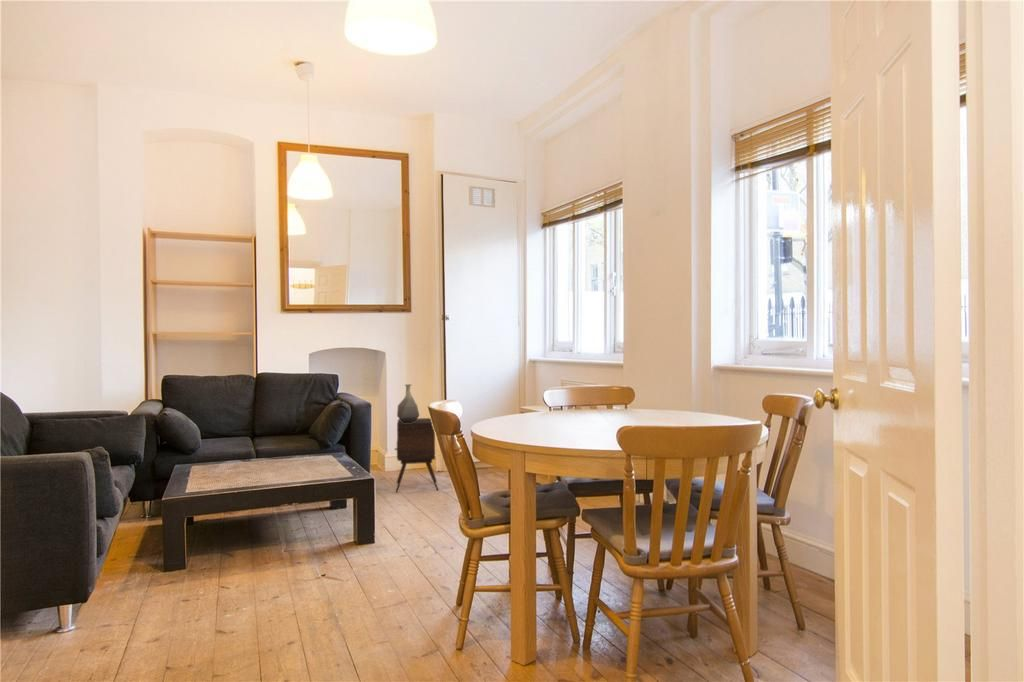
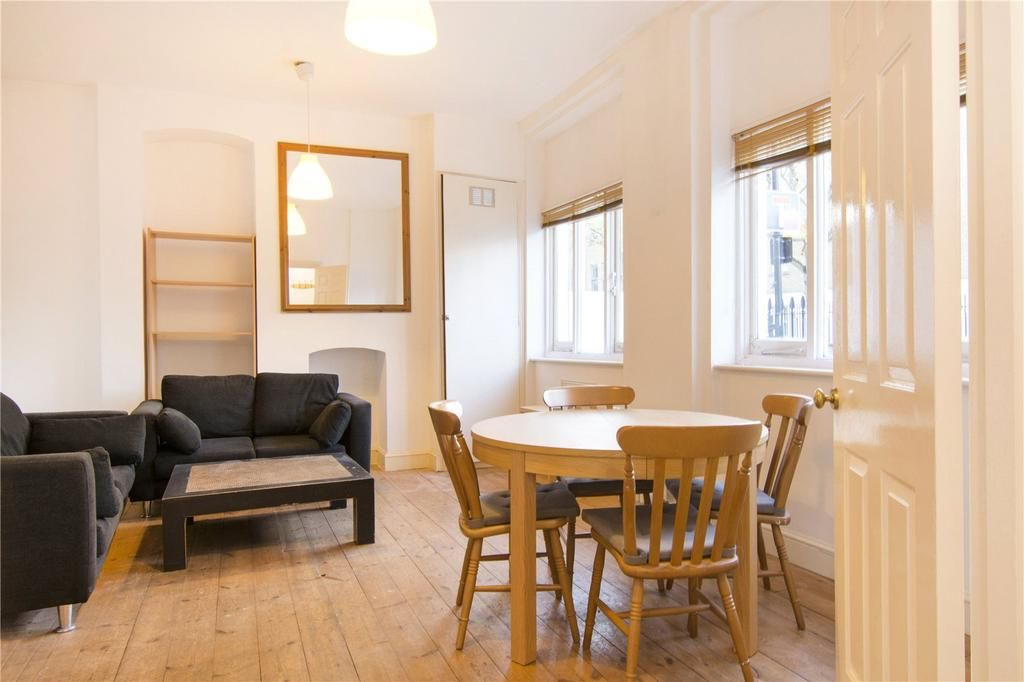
- vase (408, 402)
- side table (416, 454)
